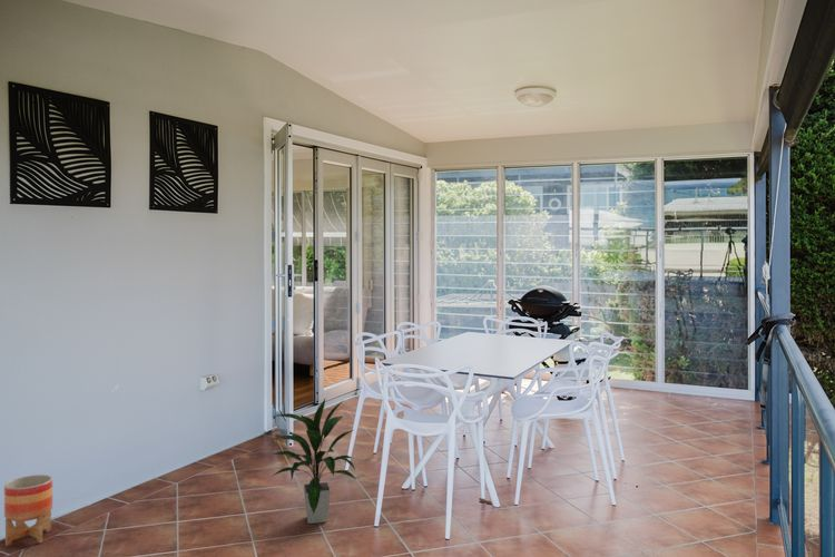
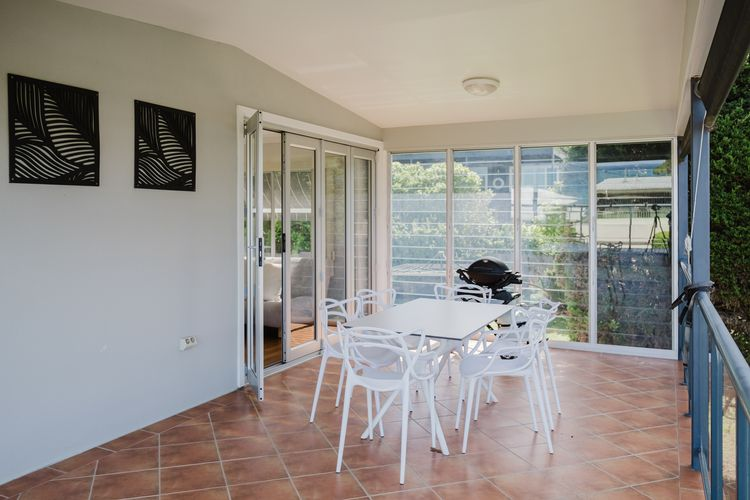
- planter (28, 509)
- indoor plant (314, 460)
